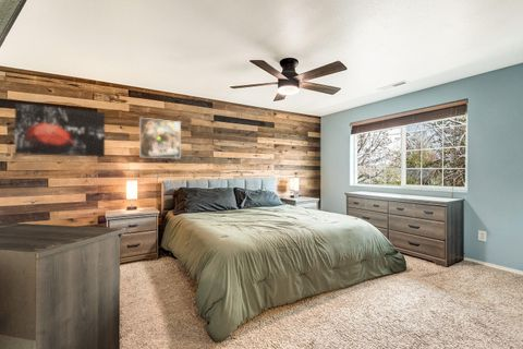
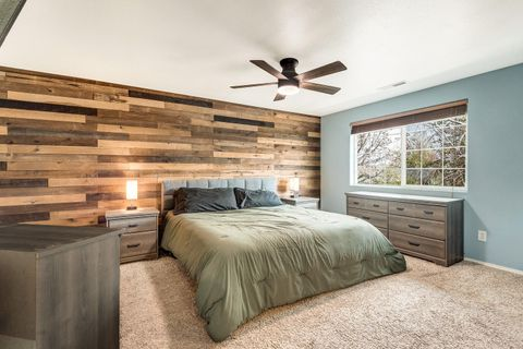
- wall art (63, 132)
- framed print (160, 139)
